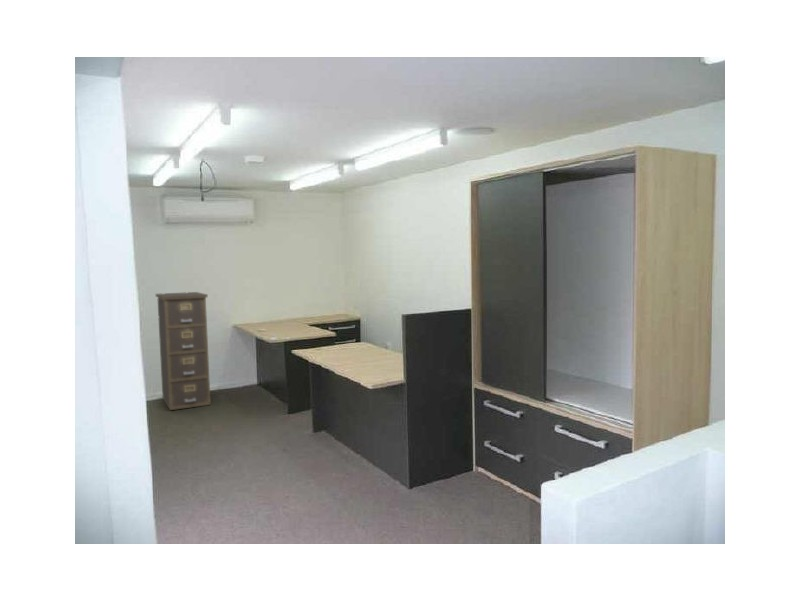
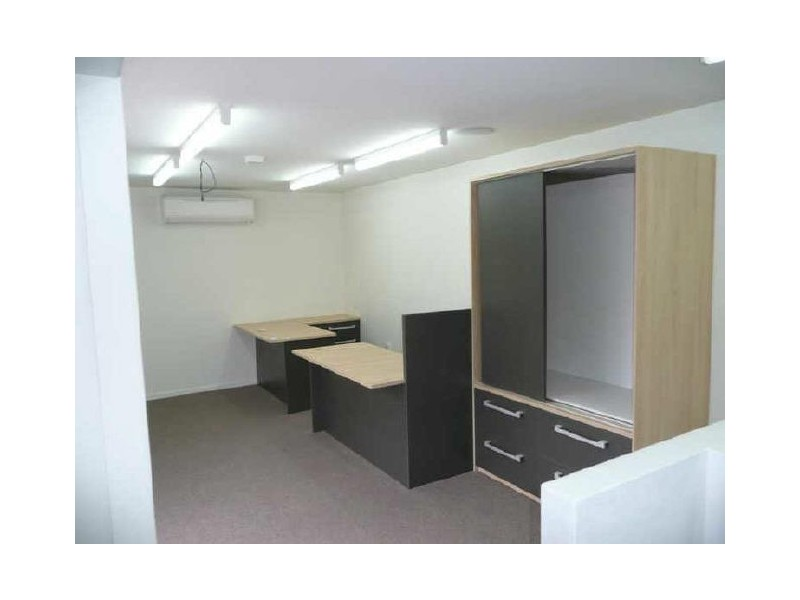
- filing cabinet (183, 347)
